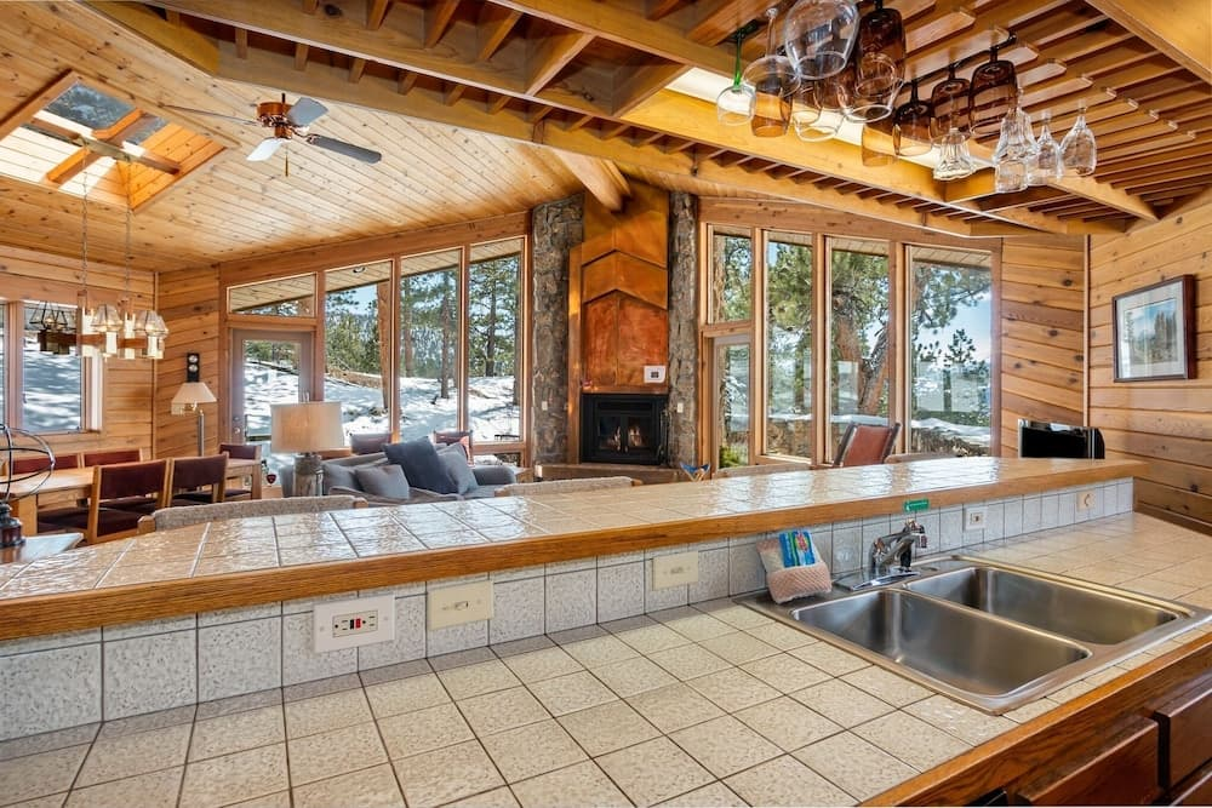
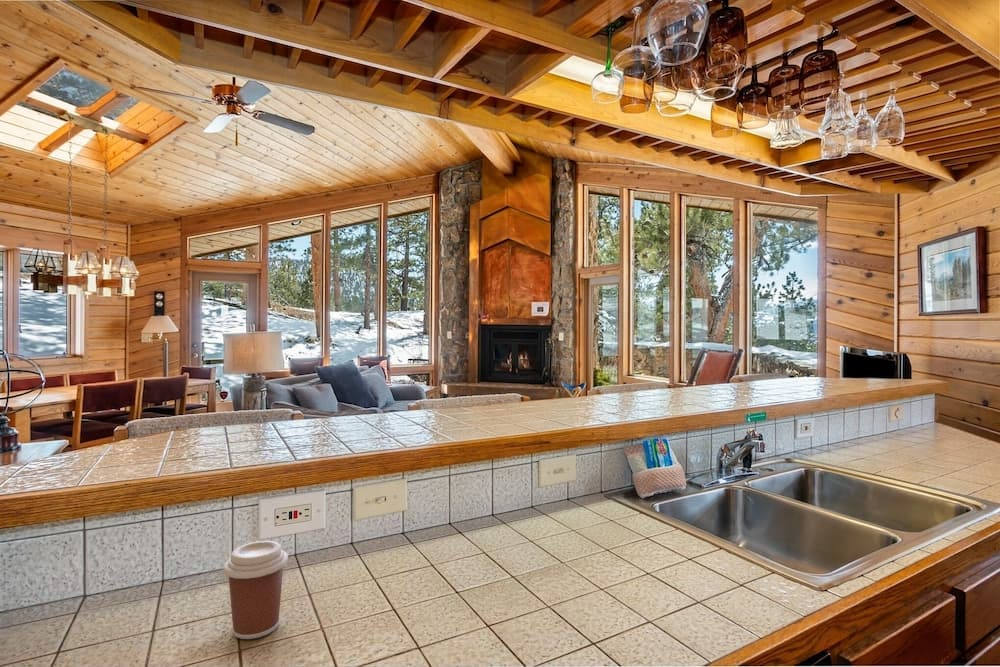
+ coffee cup (256, 588)
